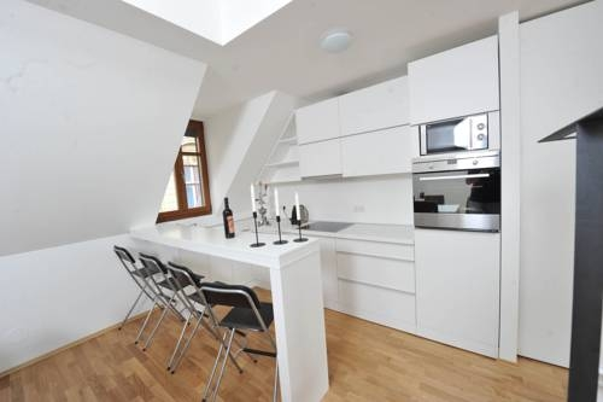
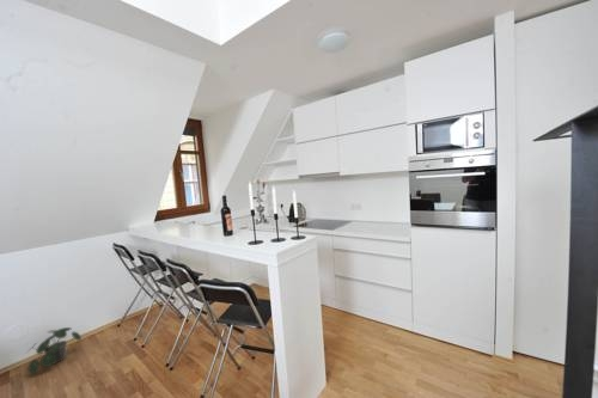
+ potted plant (53, 345)
